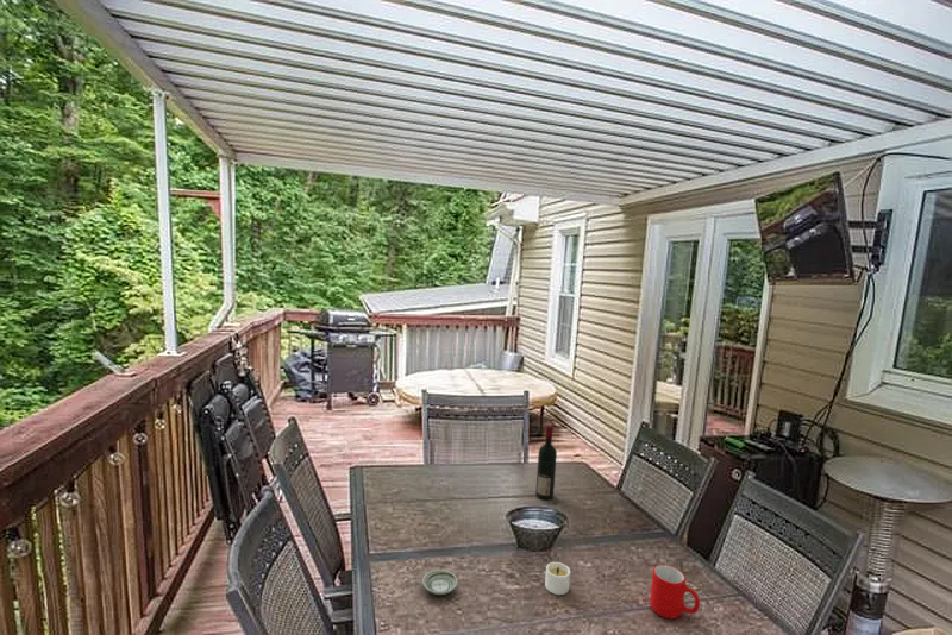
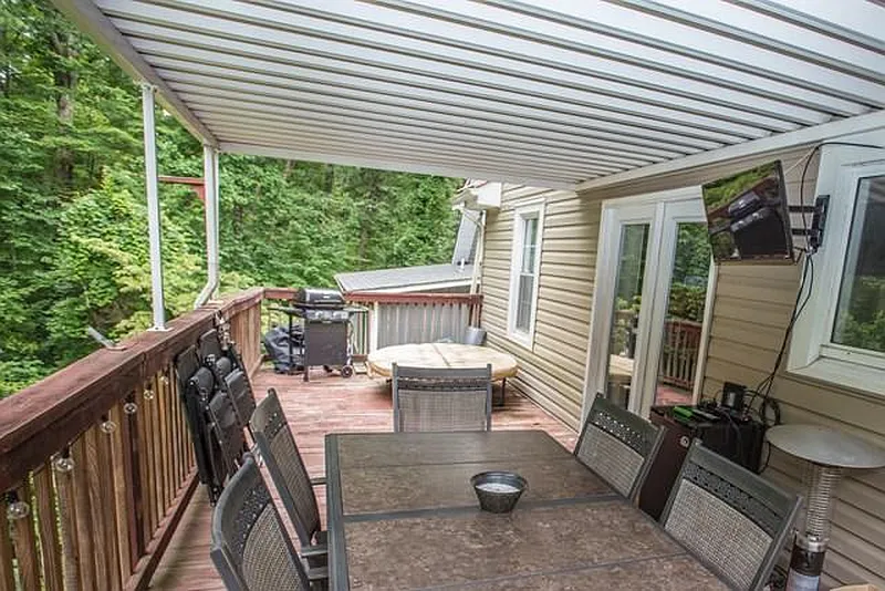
- candle (563, 579)
- alcohol (546, 460)
- cup (675, 595)
- saucer (439, 584)
